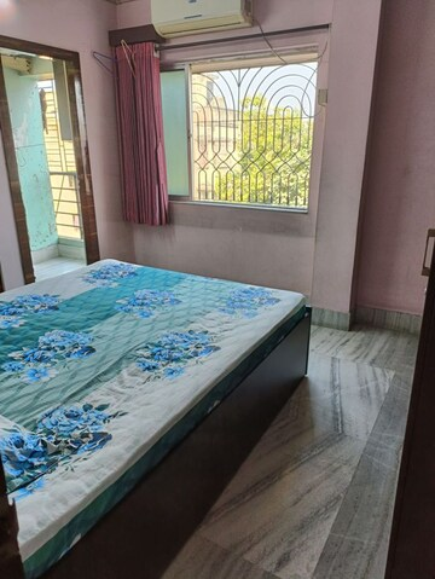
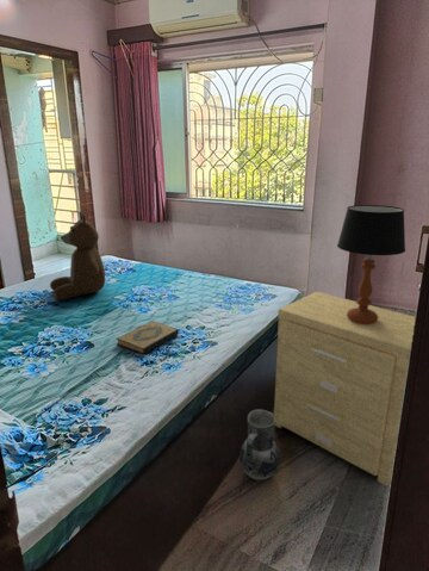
+ ceramic jug (259, 445)
+ bear (74, 254)
+ hardback book (148, 336)
+ table lamp (367, 266)
+ side table (344, 380)
